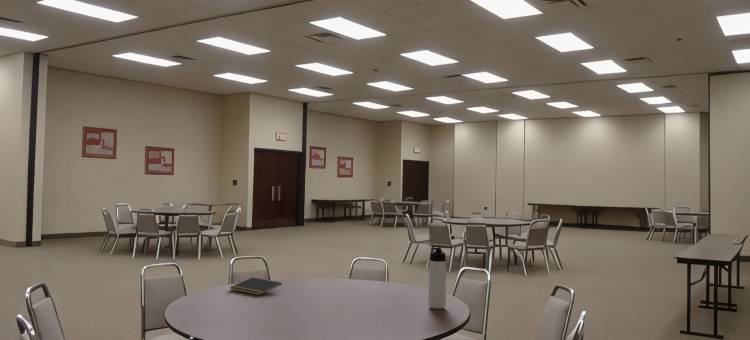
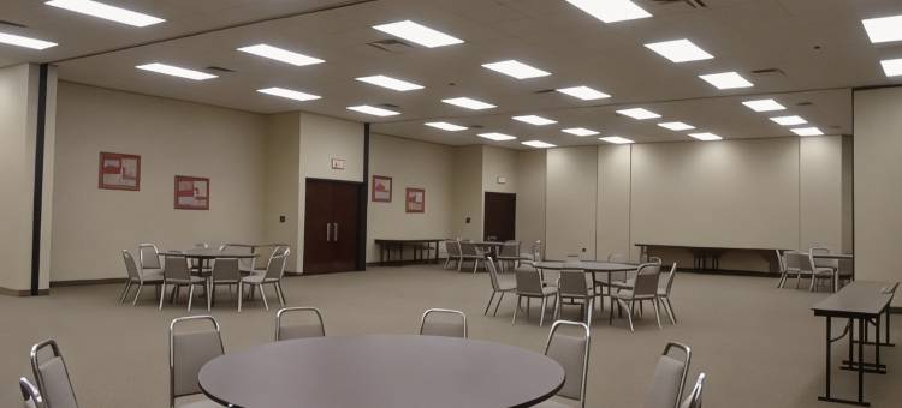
- notepad (255, 286)
- thermos bottle (436, 277)
